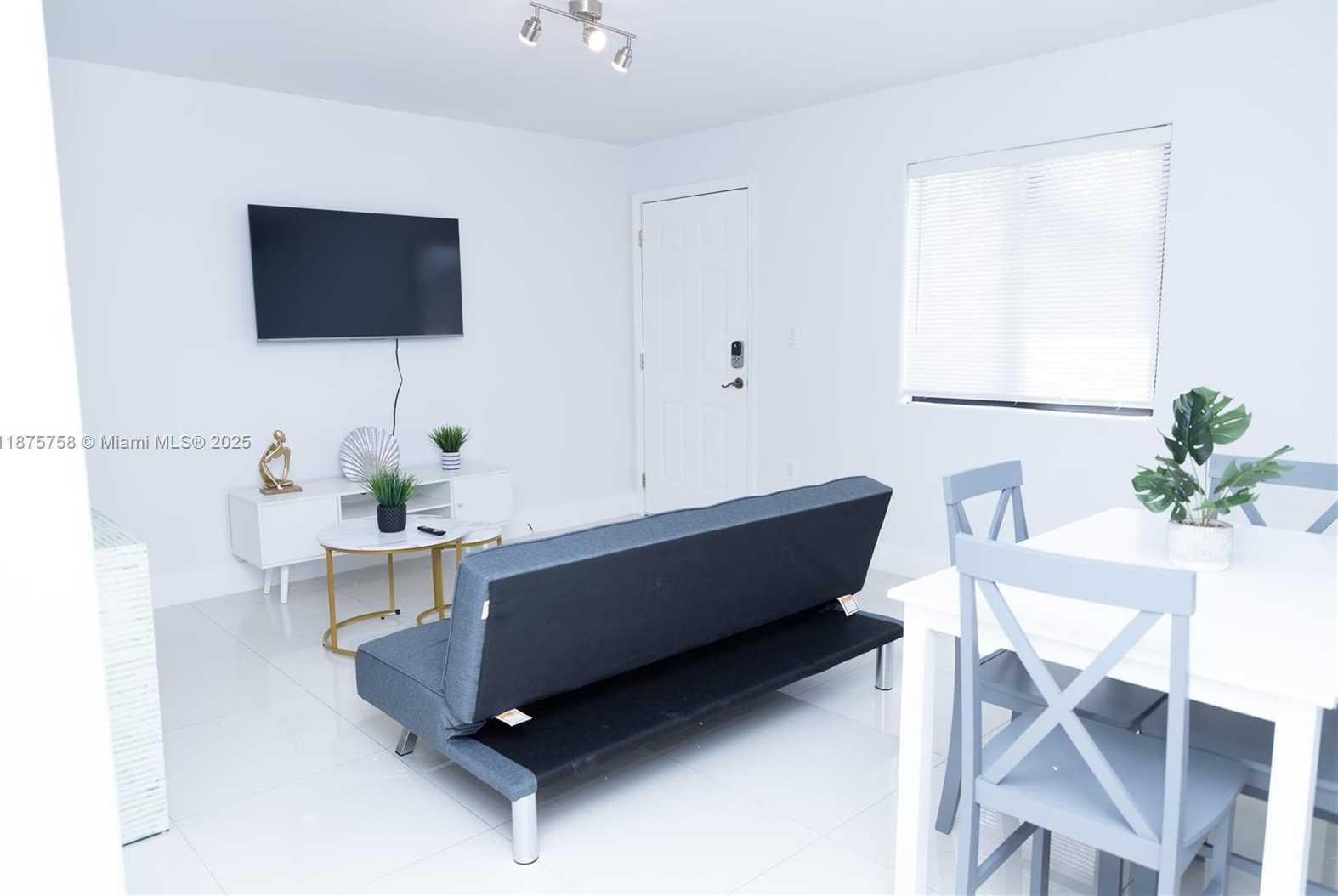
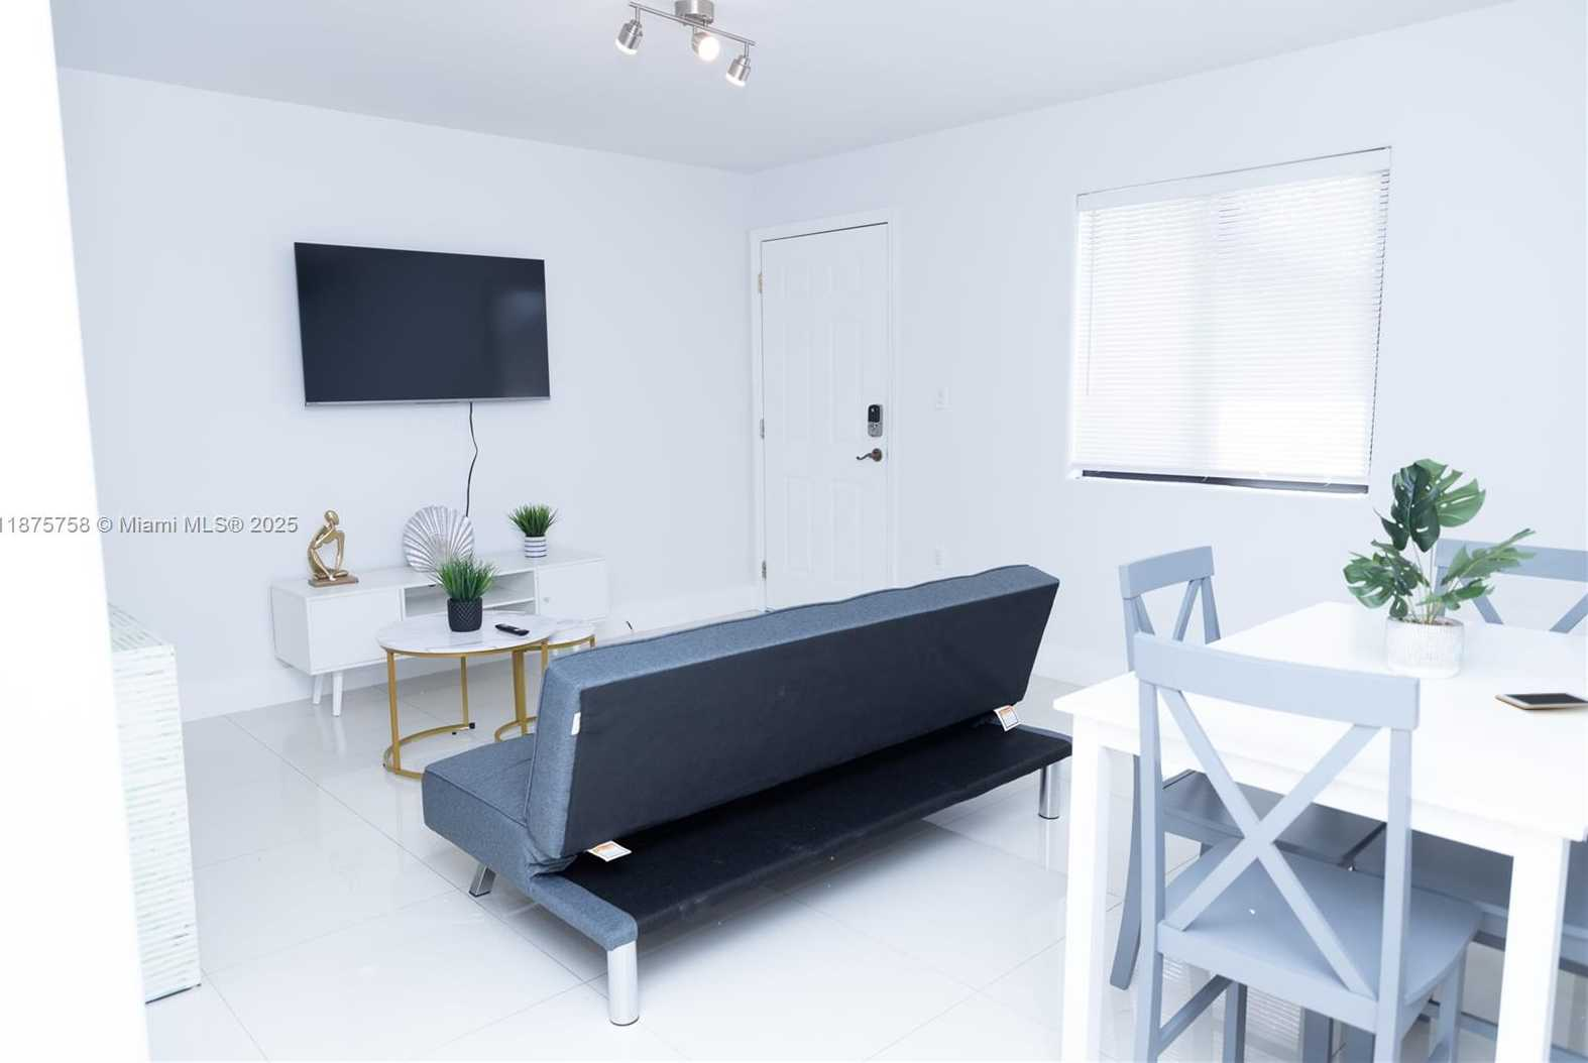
+ cell phone (1549, 700)
